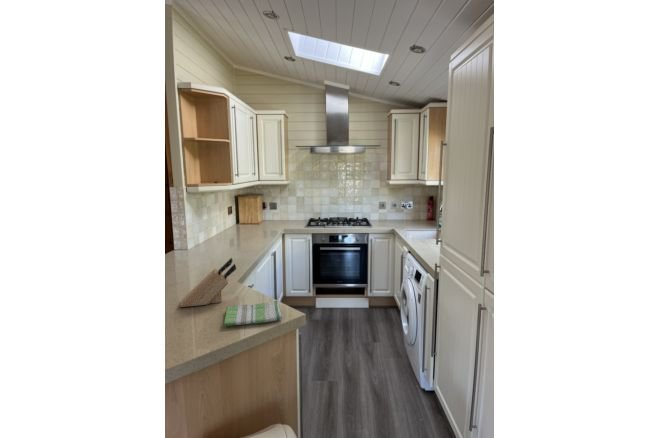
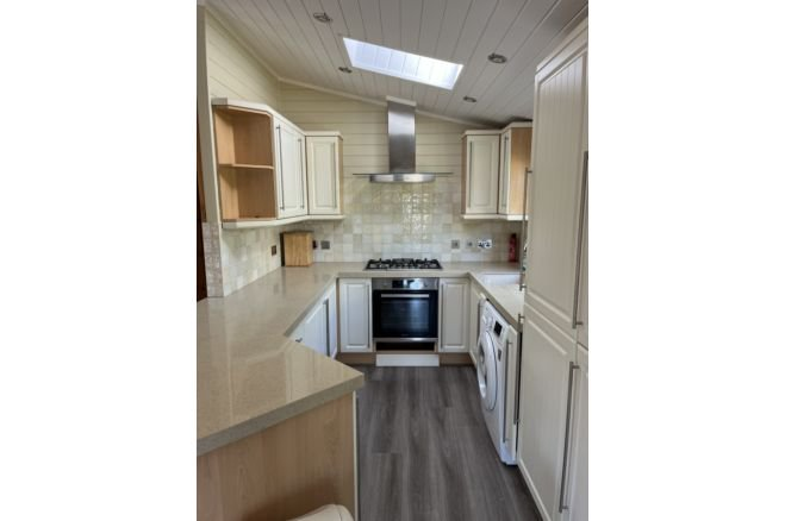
- knife block (208, 280)
- dish towel (253, 312)
